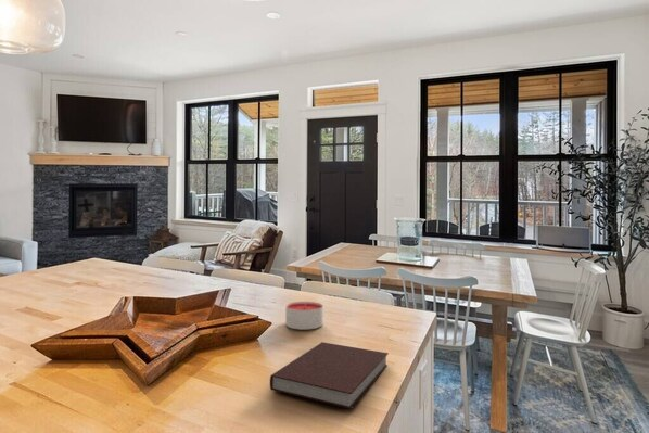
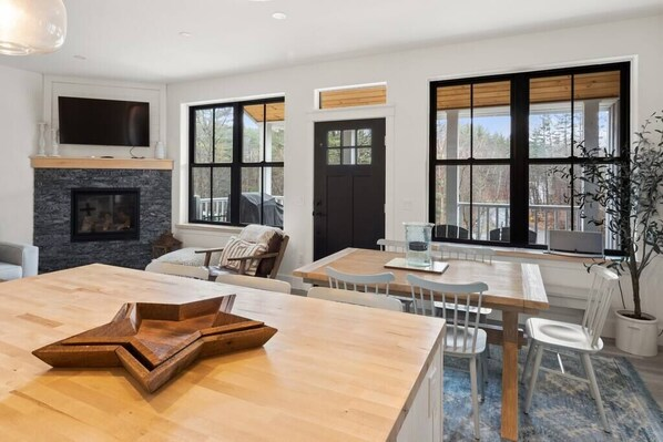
- candle (304, 314)
- notebook (333, 369)
